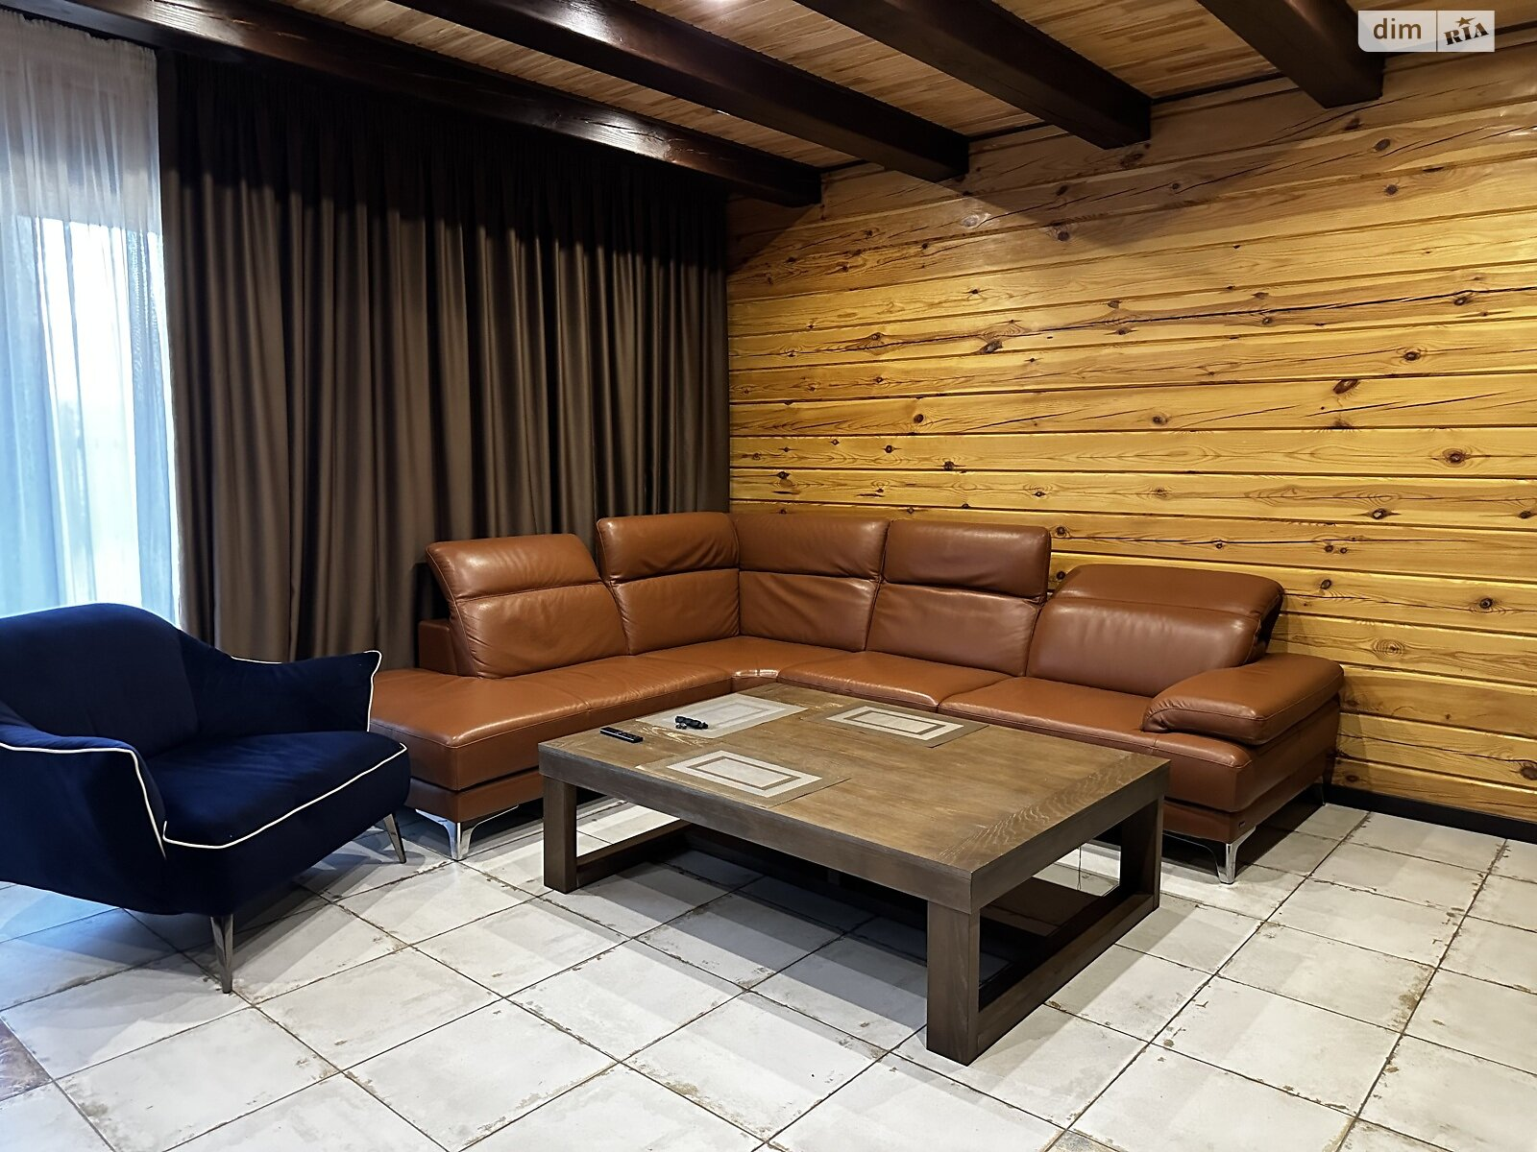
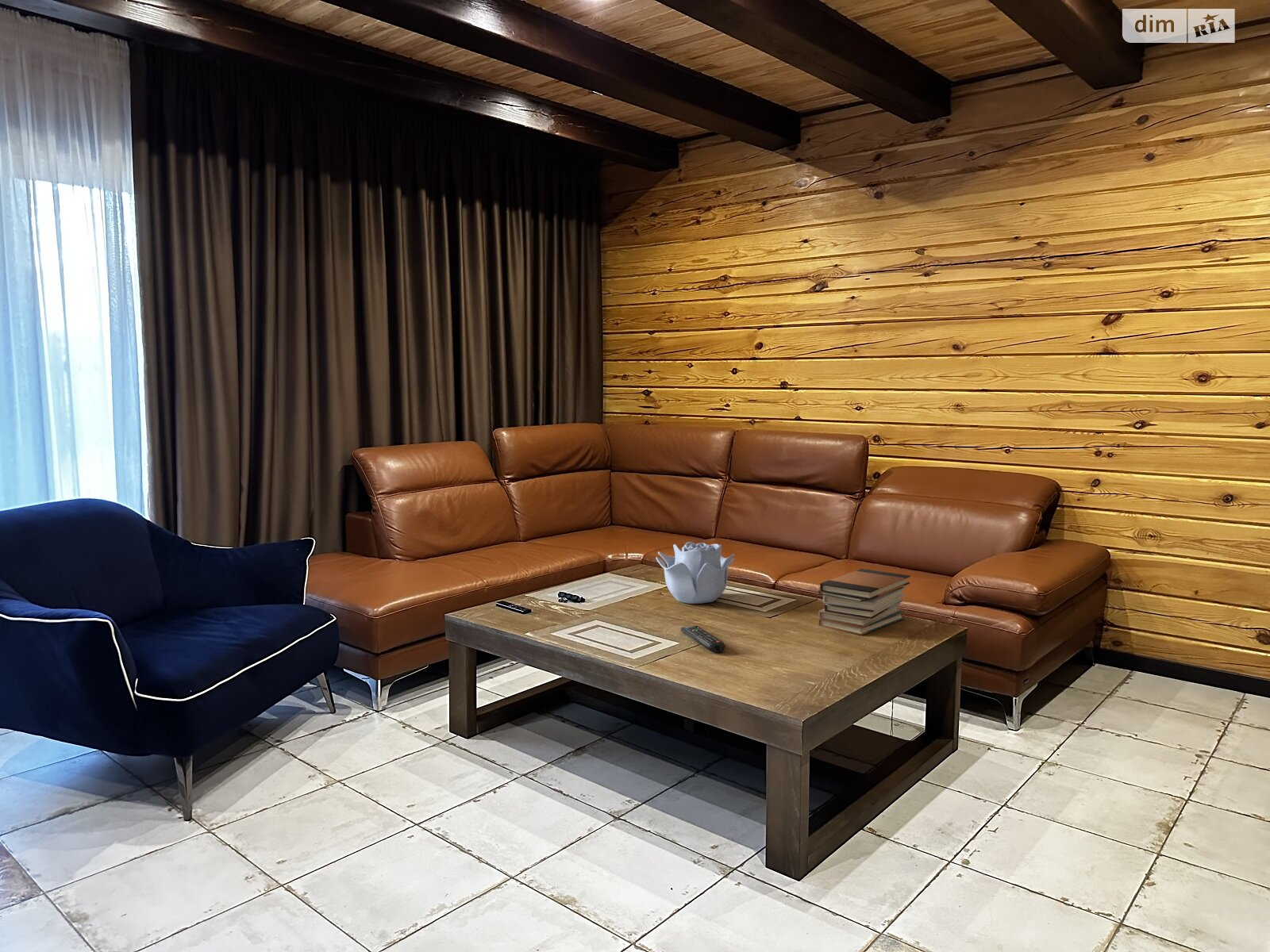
+ decorative bowl (695, 571)
+ remote control (702, 638)
+ book stack (864, 601)
